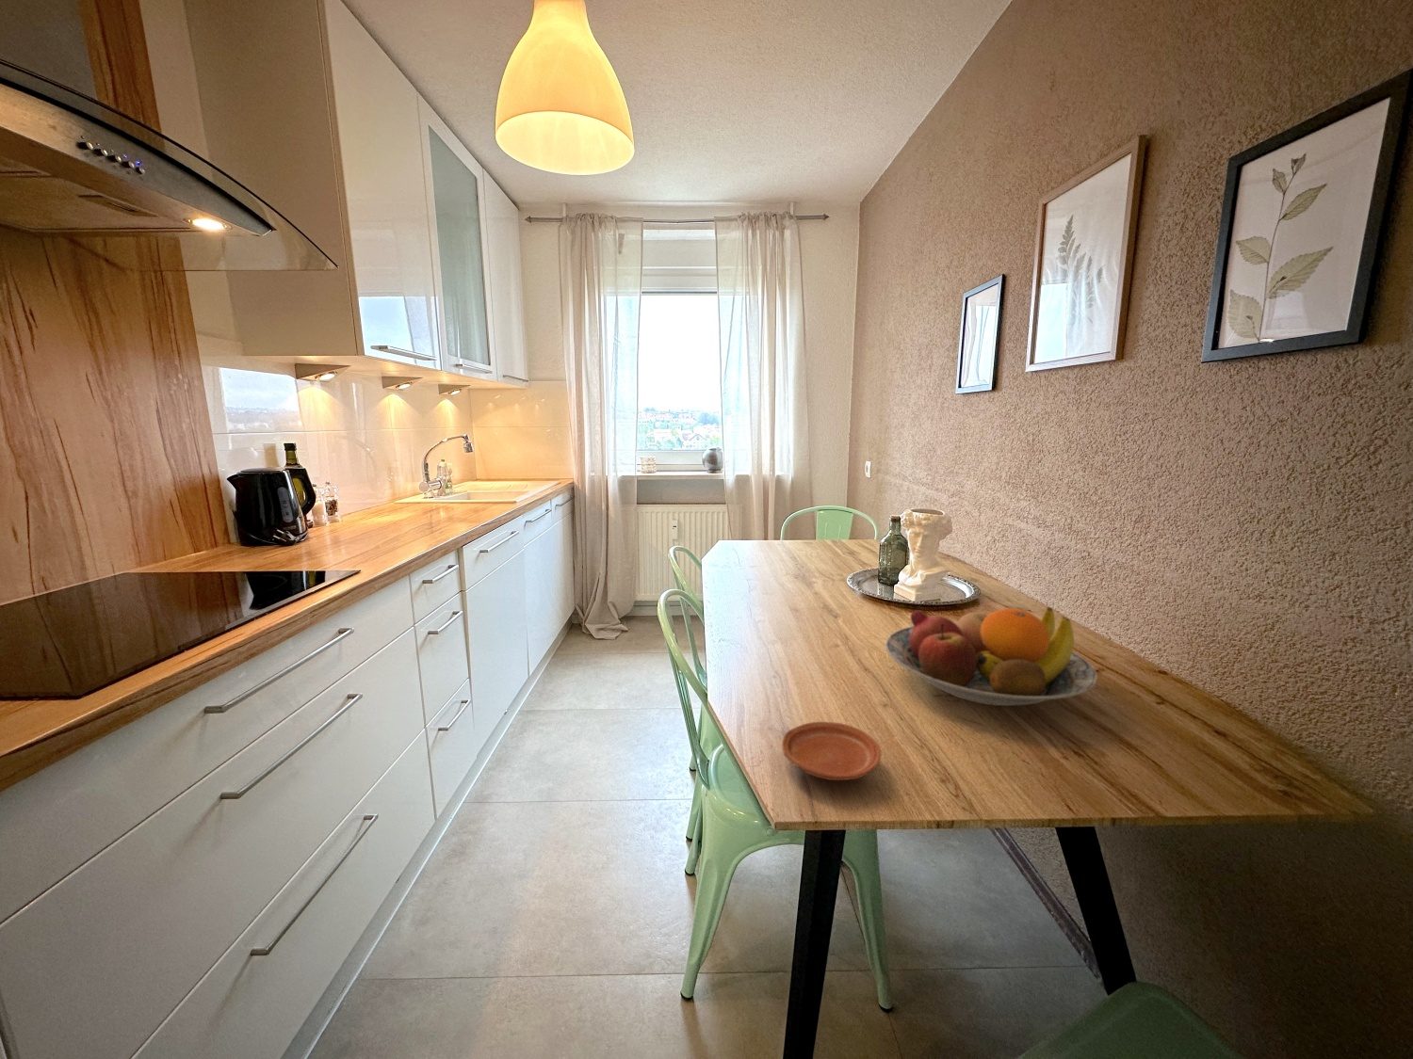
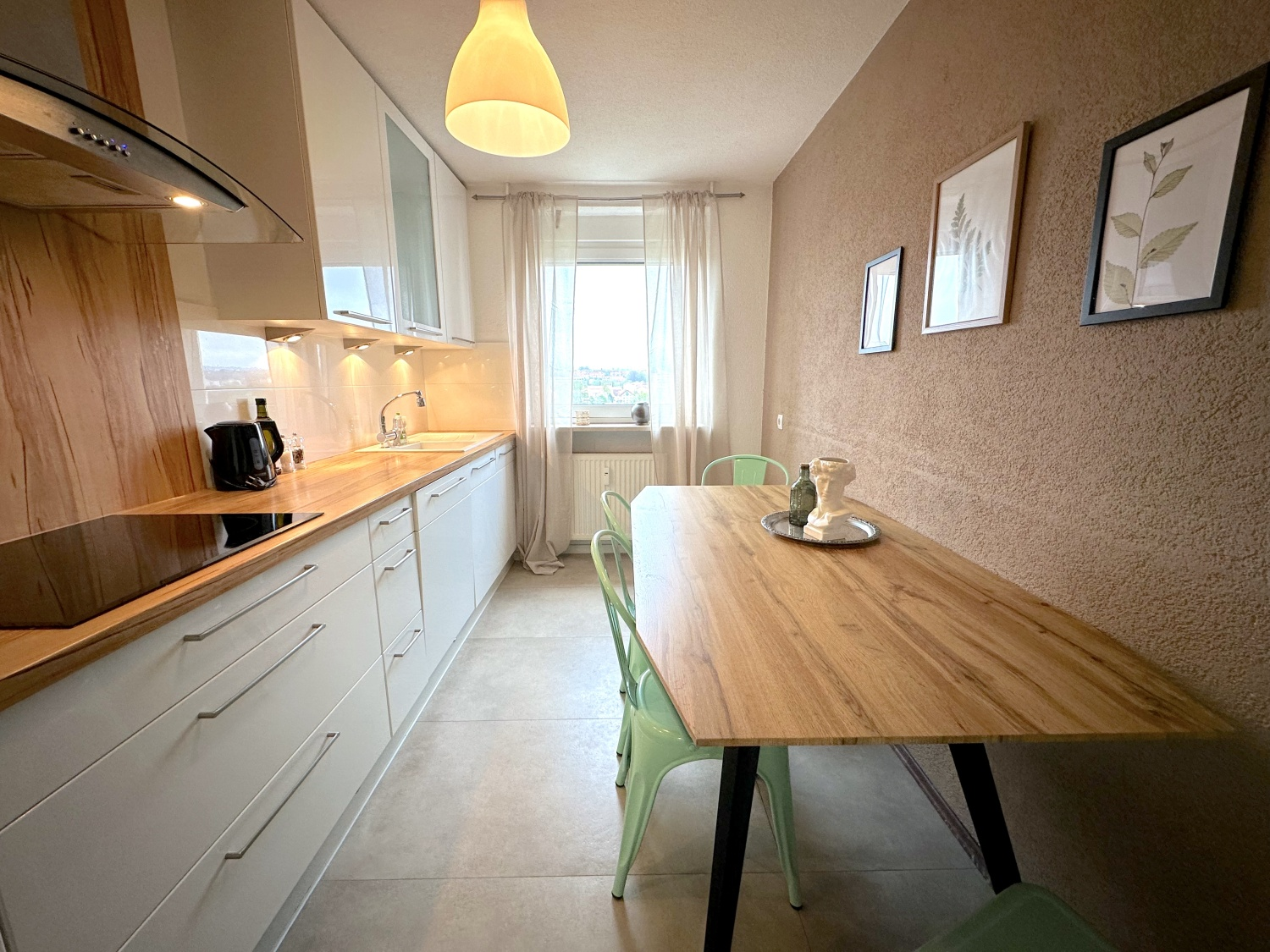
- plate (831, 756)
- fruit bowl (984, 646)
